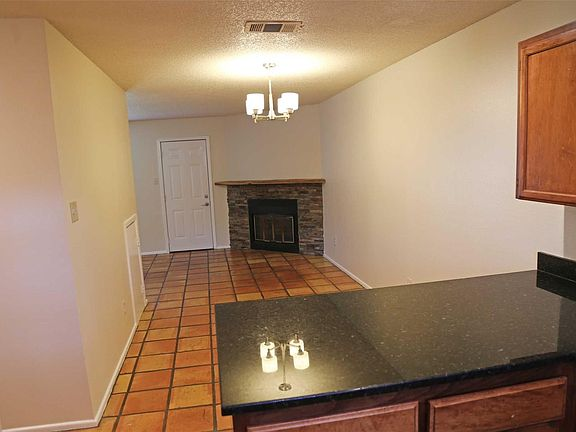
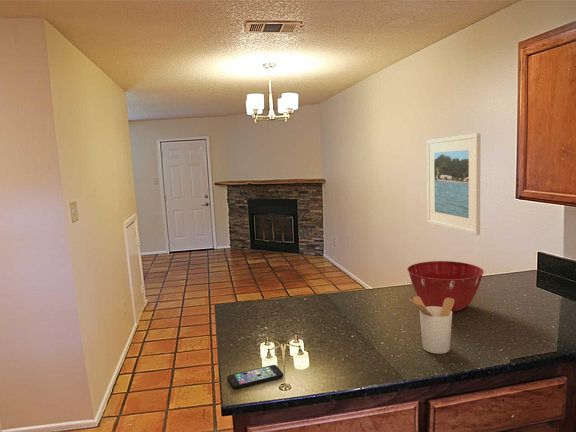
+ smartphone (255, 376)
+ utensil holder (430, 322)
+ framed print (451, 183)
+ mixing bowl (444, 287)
